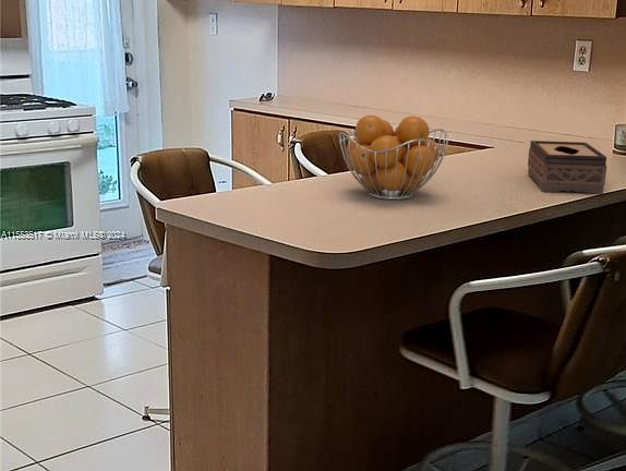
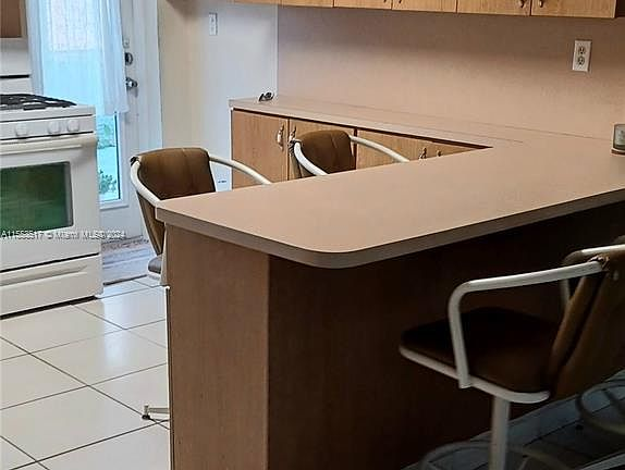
- tissue box (565, 166)
- fruit basket (393, 155)
